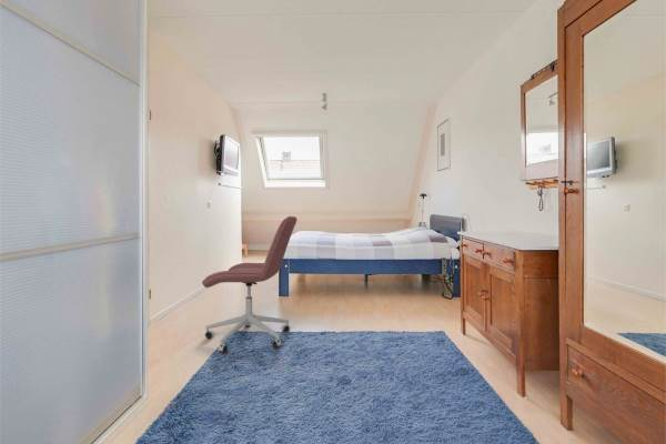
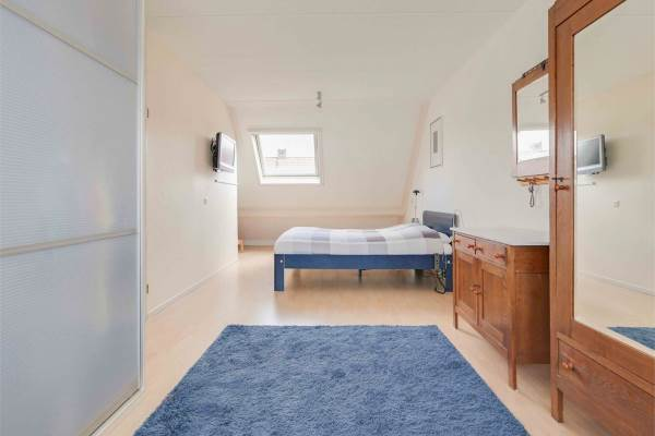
- office chair (250, 278)
